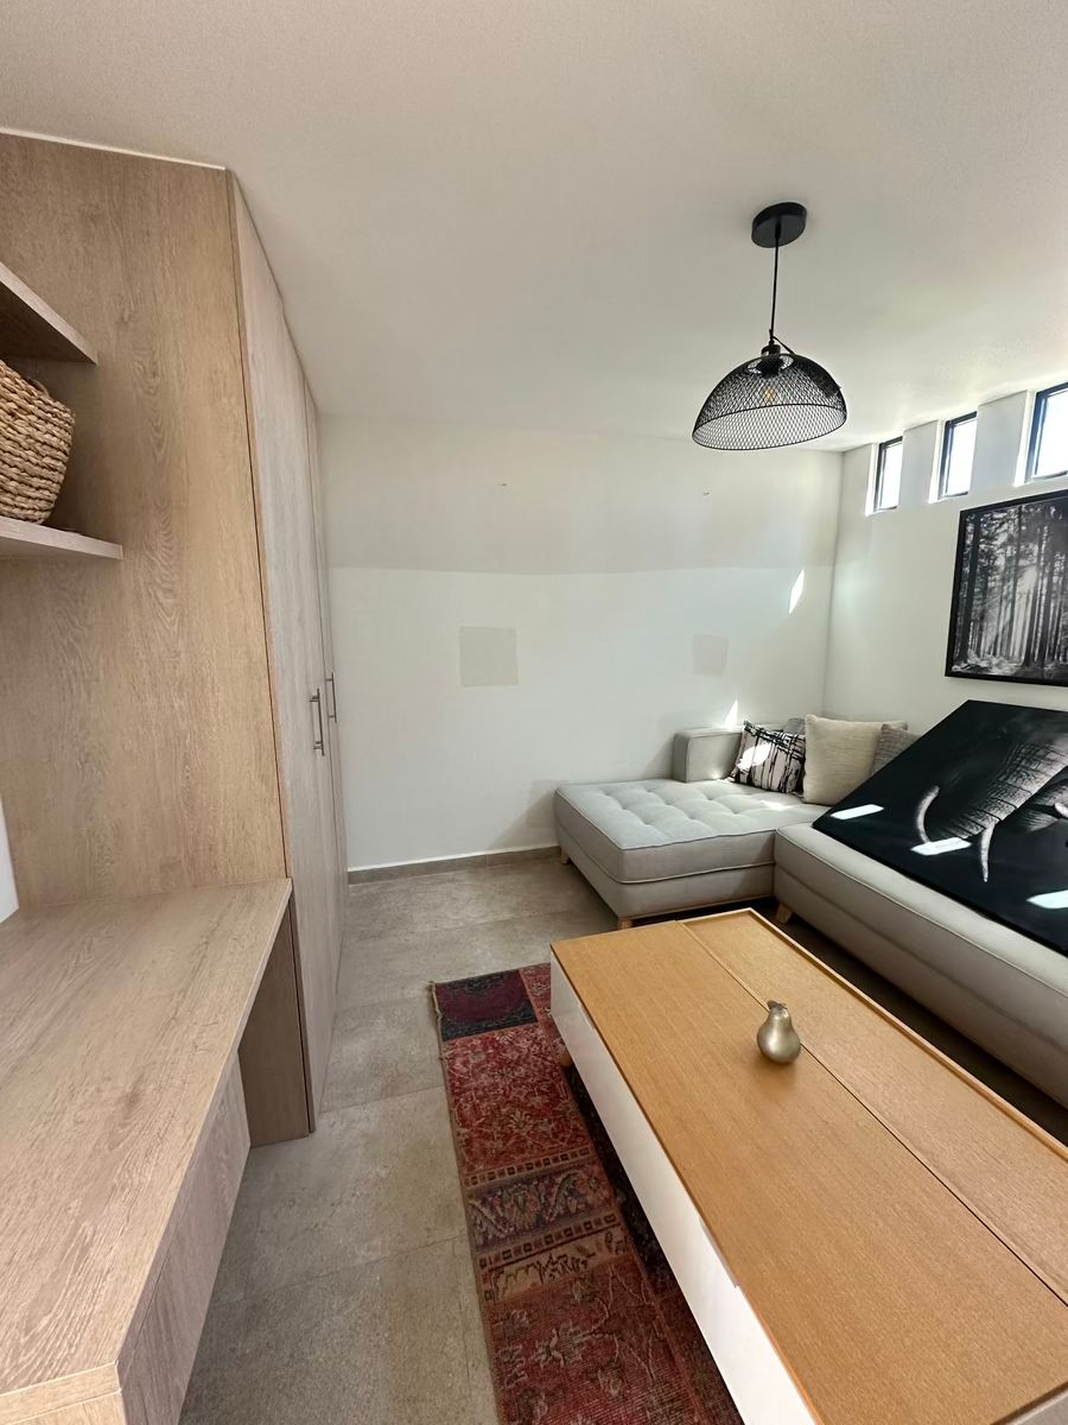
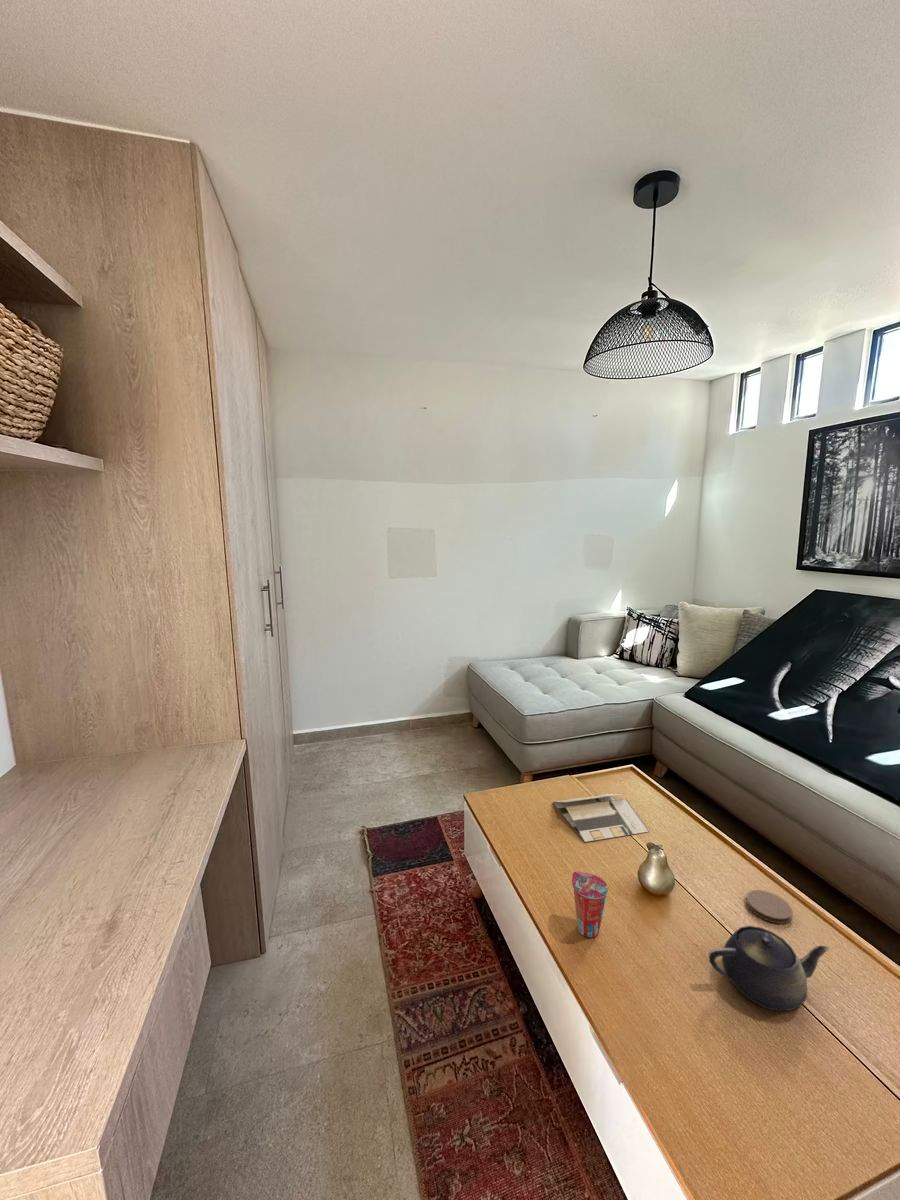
+ cup (587, 906)
+ teapot (768, 961)
+ coaster (768, 906)
+ brochure (598, 807)
